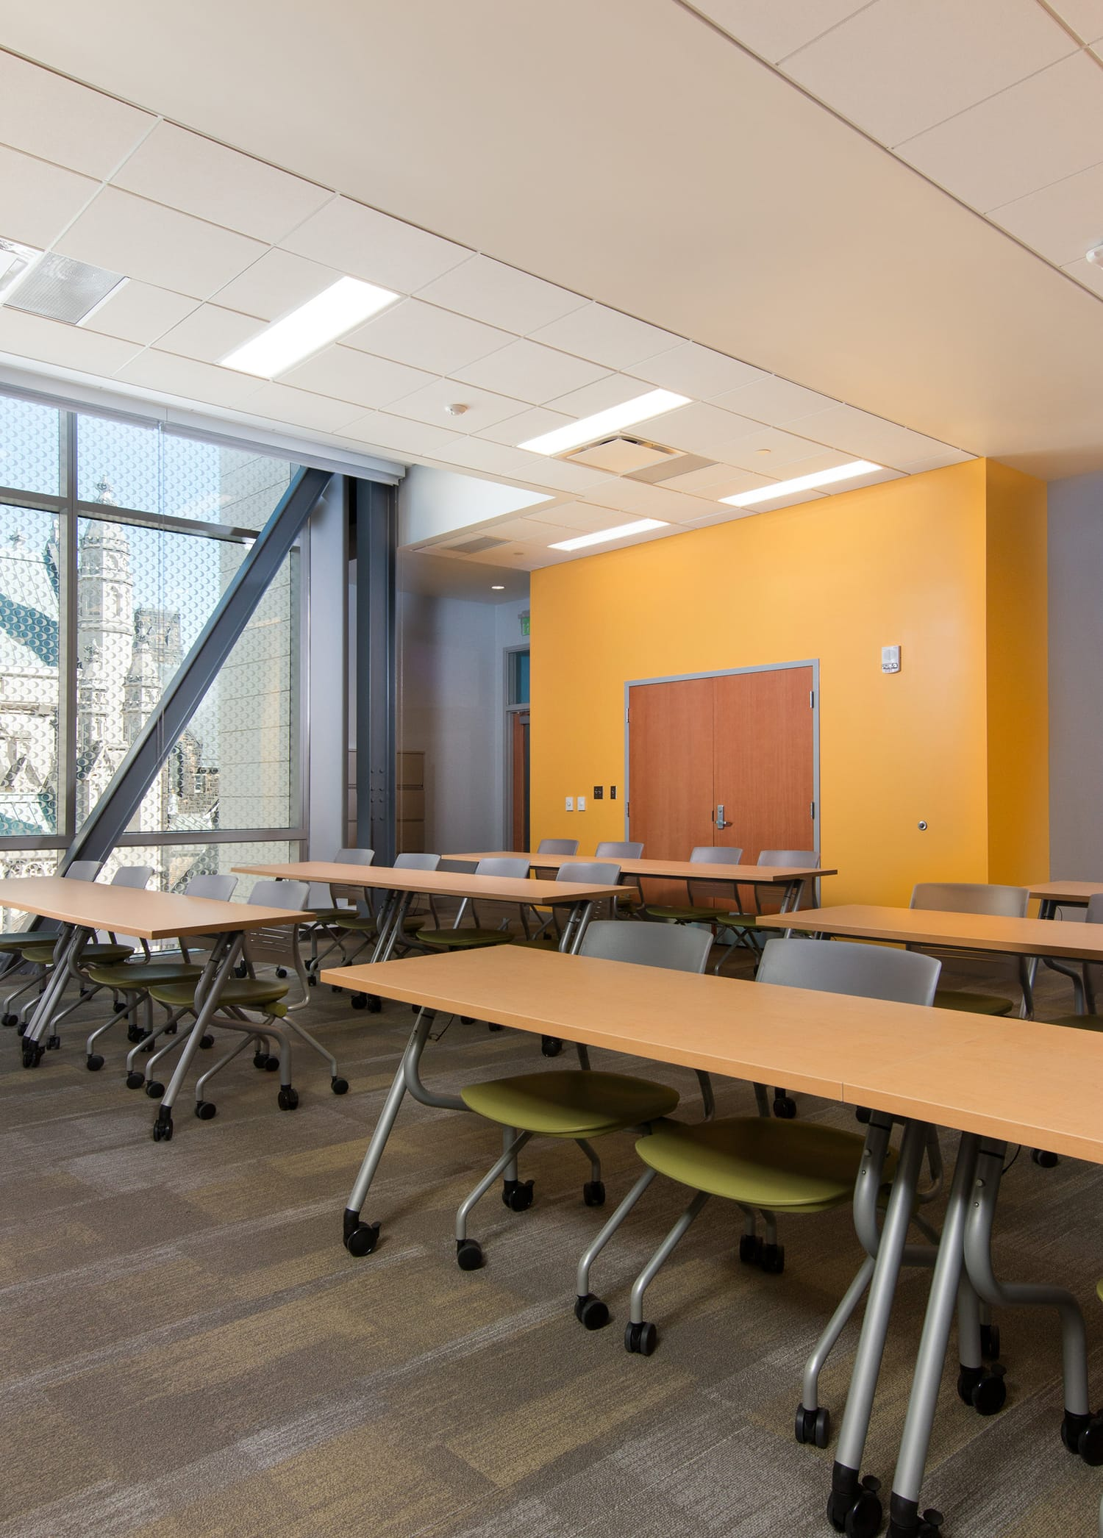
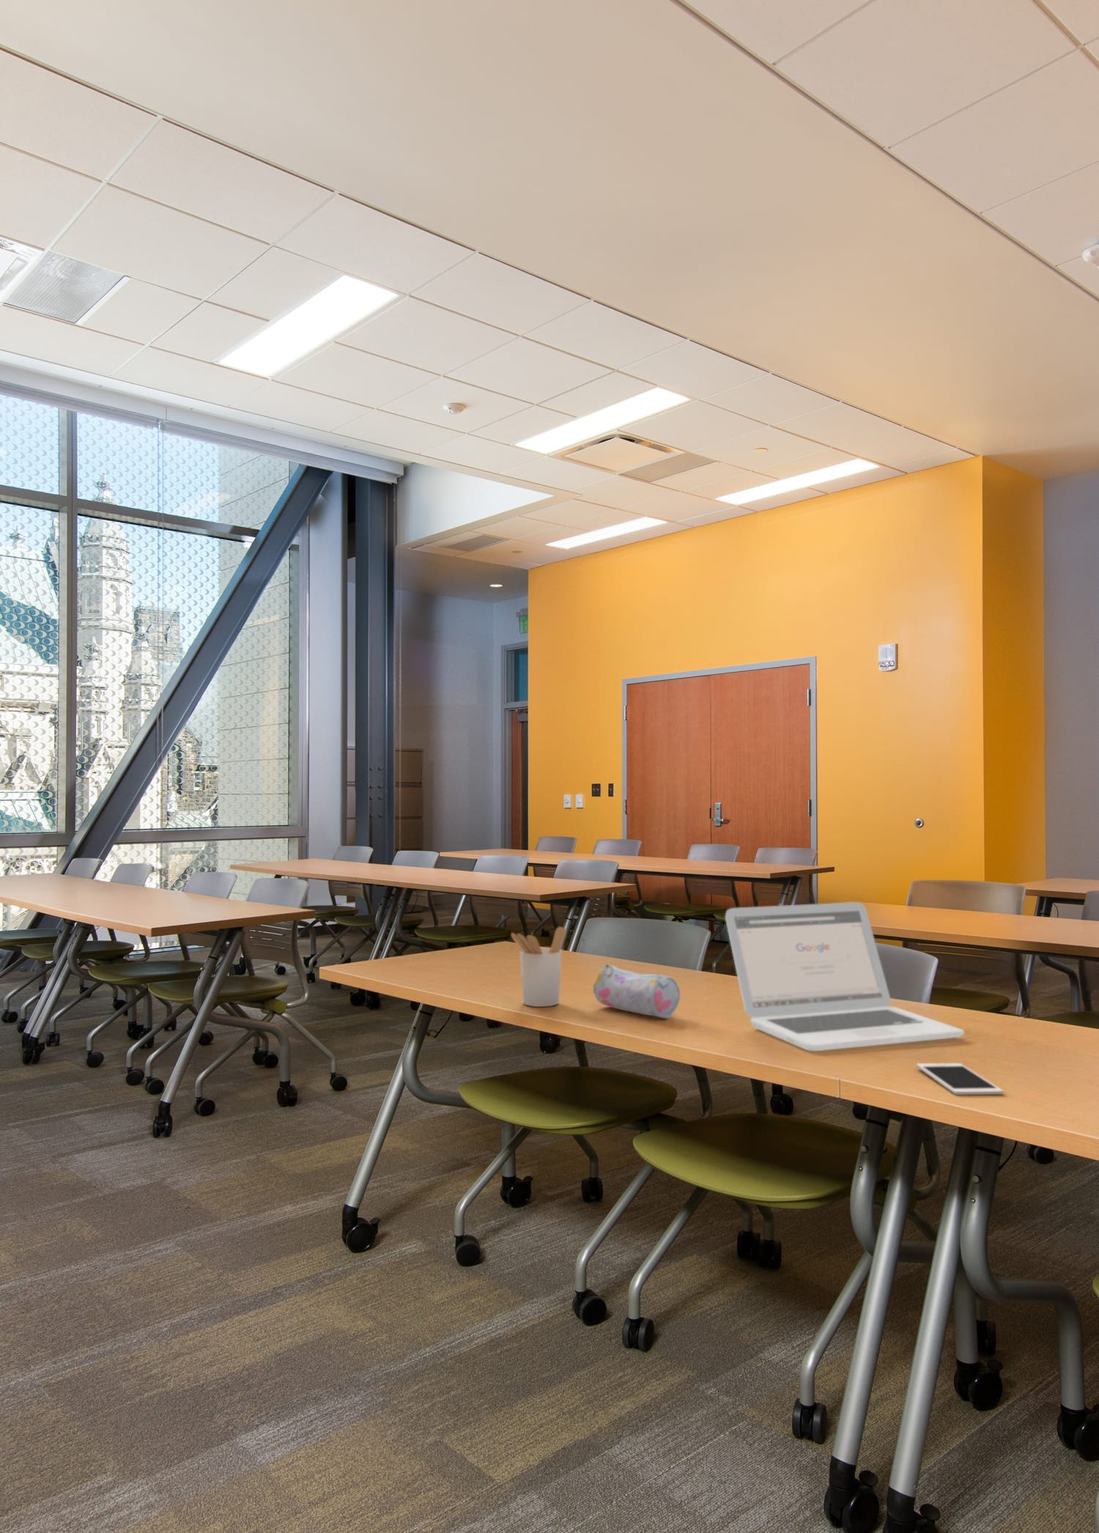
+ laptop (839, 970)
+ pencil case (636, 989)
+ cell phone (957, 1078)
+ utensil holder (535, 965)
